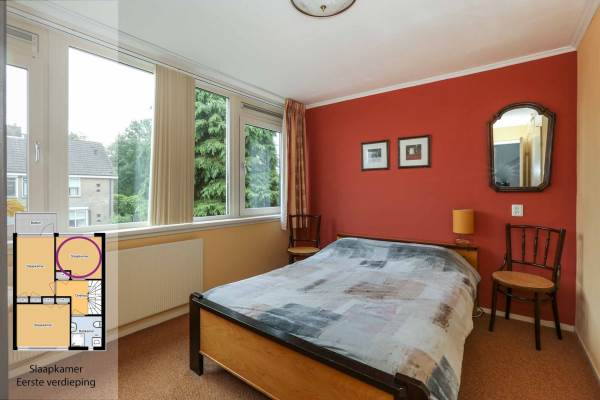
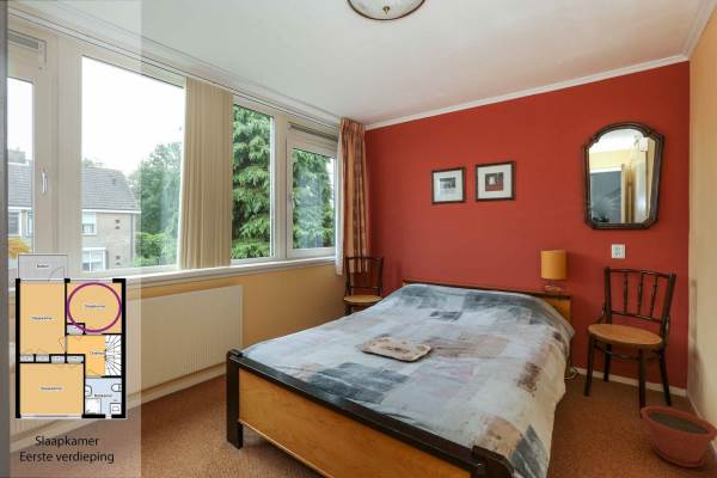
+ serving tray (394, 348)
+ plant pot (676, 439)
